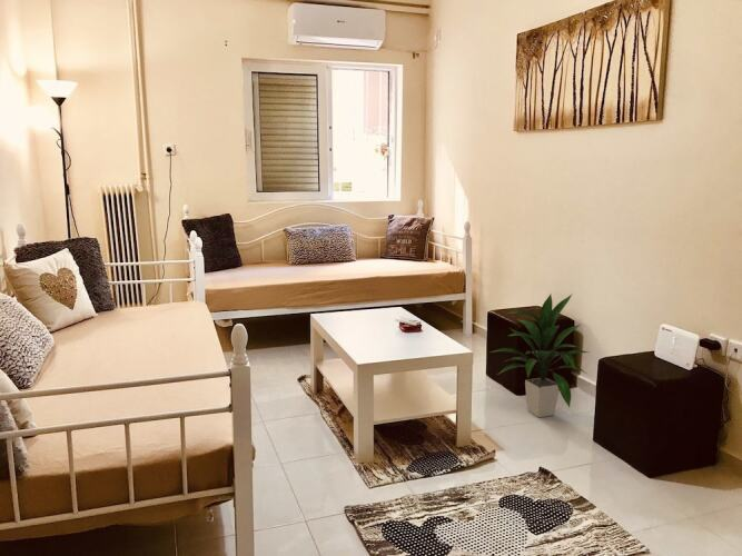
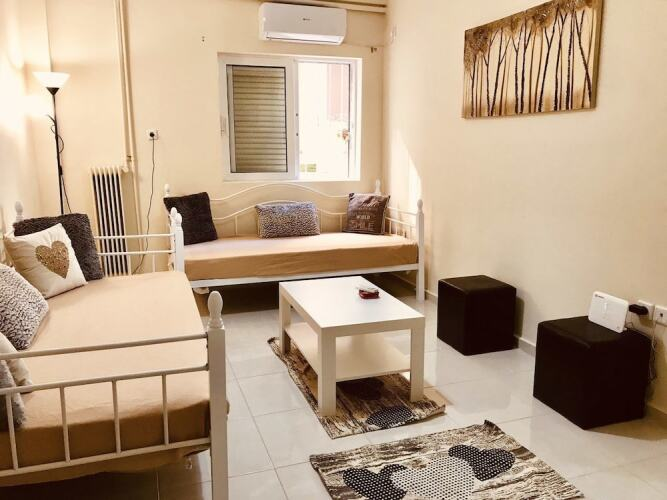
- indoor plant (543, 356)
